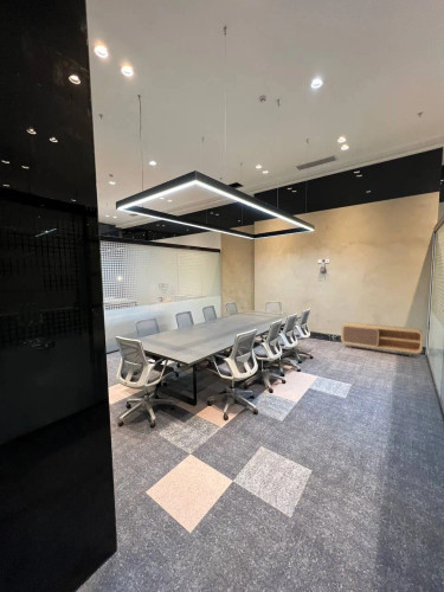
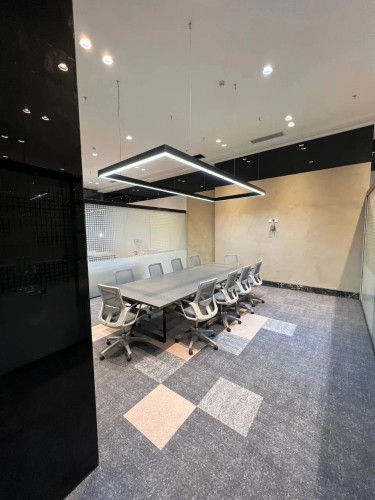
- tv stand (379, 337)
